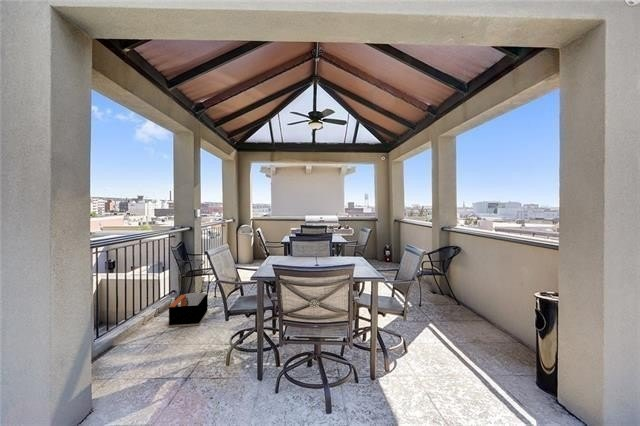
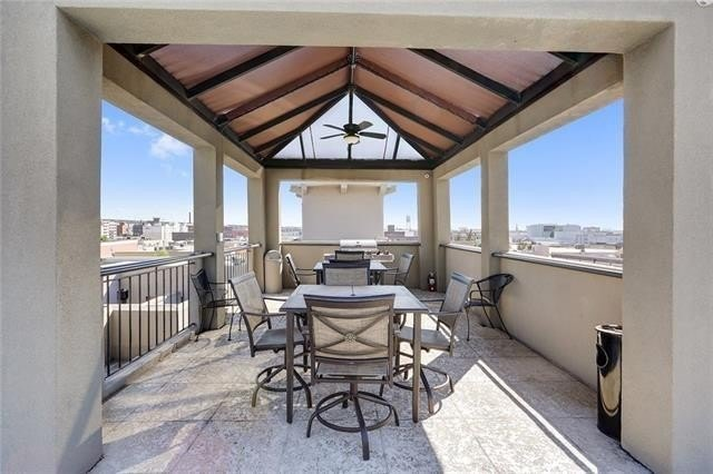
- storage bin (190, 307)
